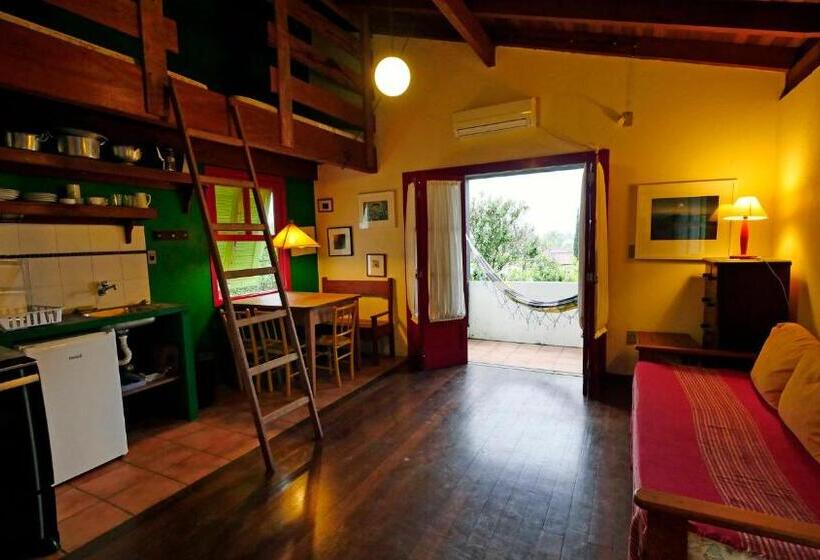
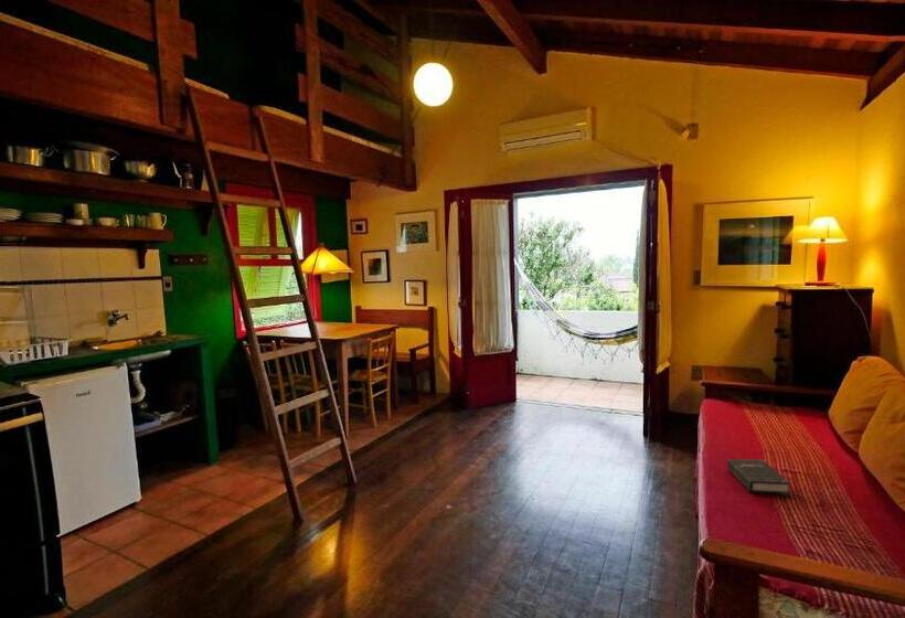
+ hardback book (756, 475)
